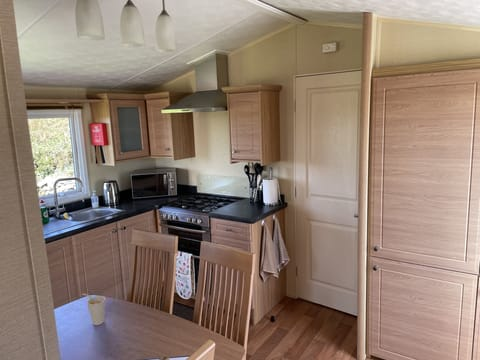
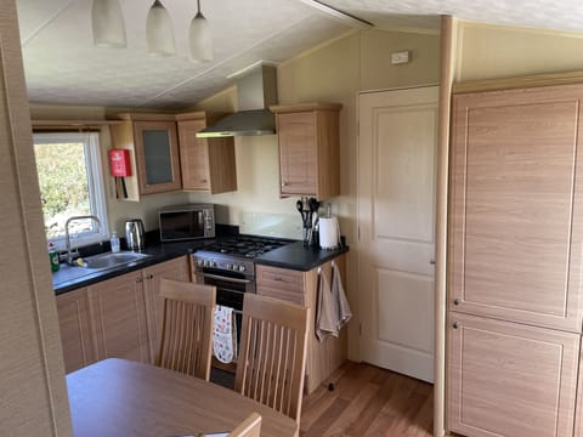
- cup (94, 307)
